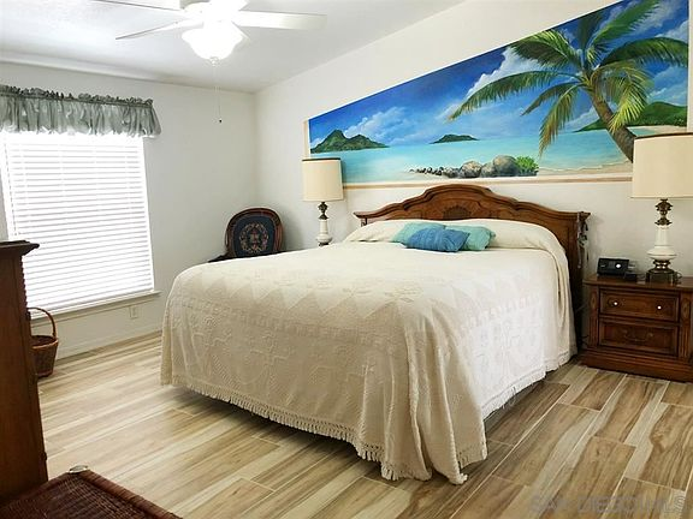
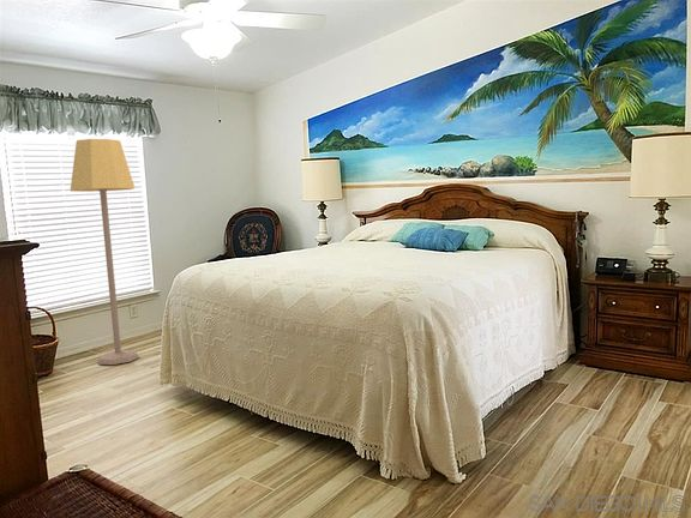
+ lamp (108, 252)
